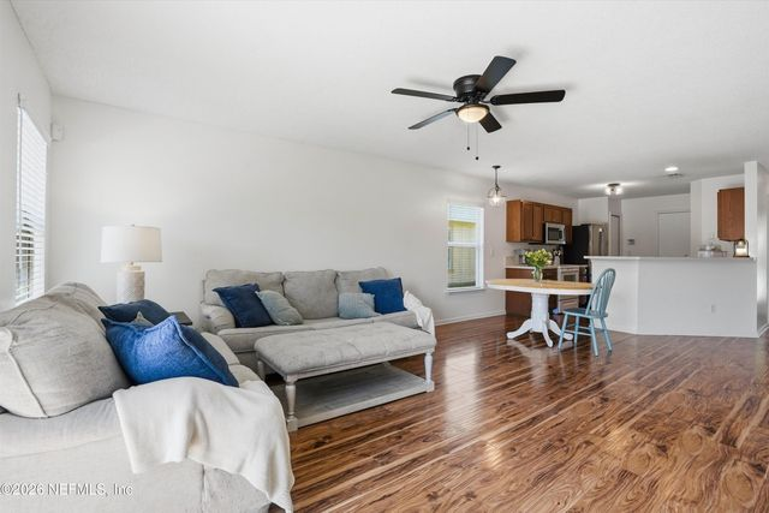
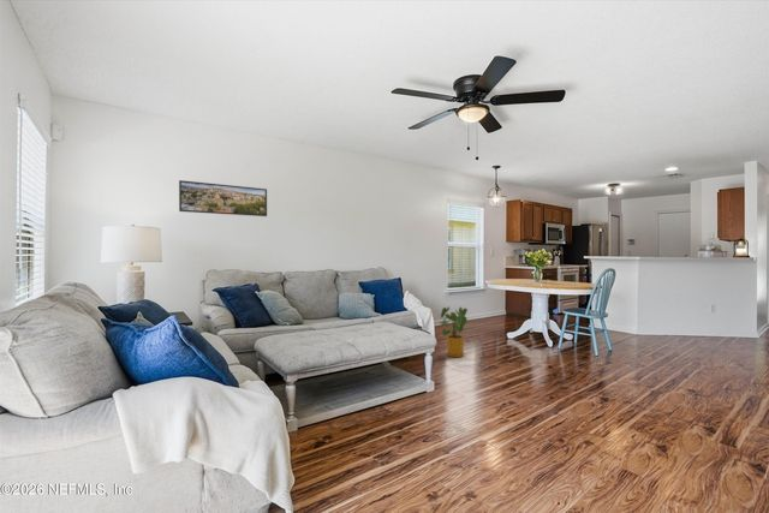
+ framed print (225, 199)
+ house plant (453, 332)
